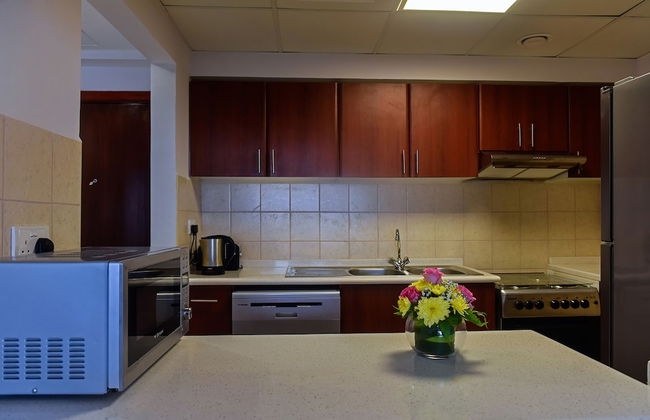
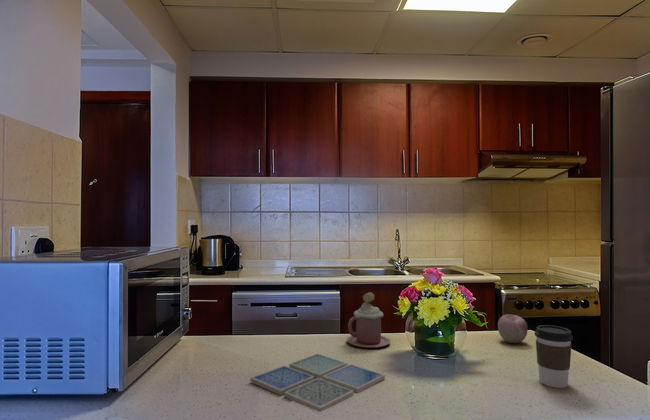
+ apple (512, 328)
+ coffee cup (553, 355)
+ mug (368, 318)
+ drink coaster (318, 378)
